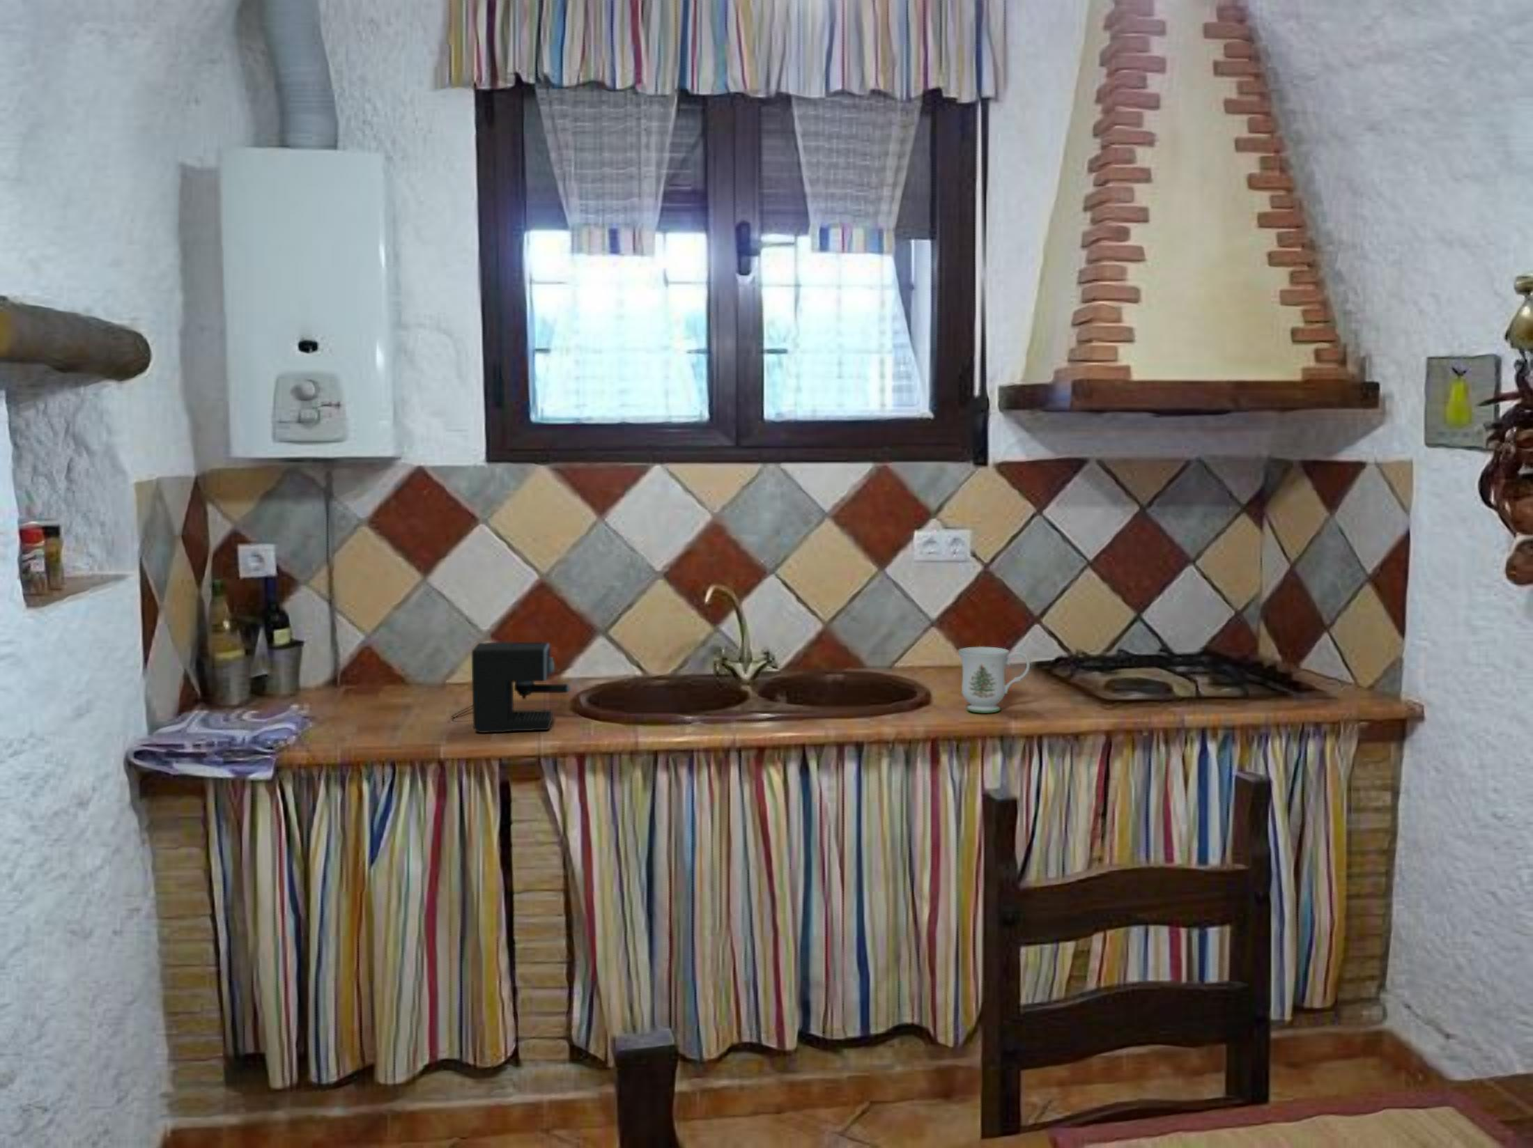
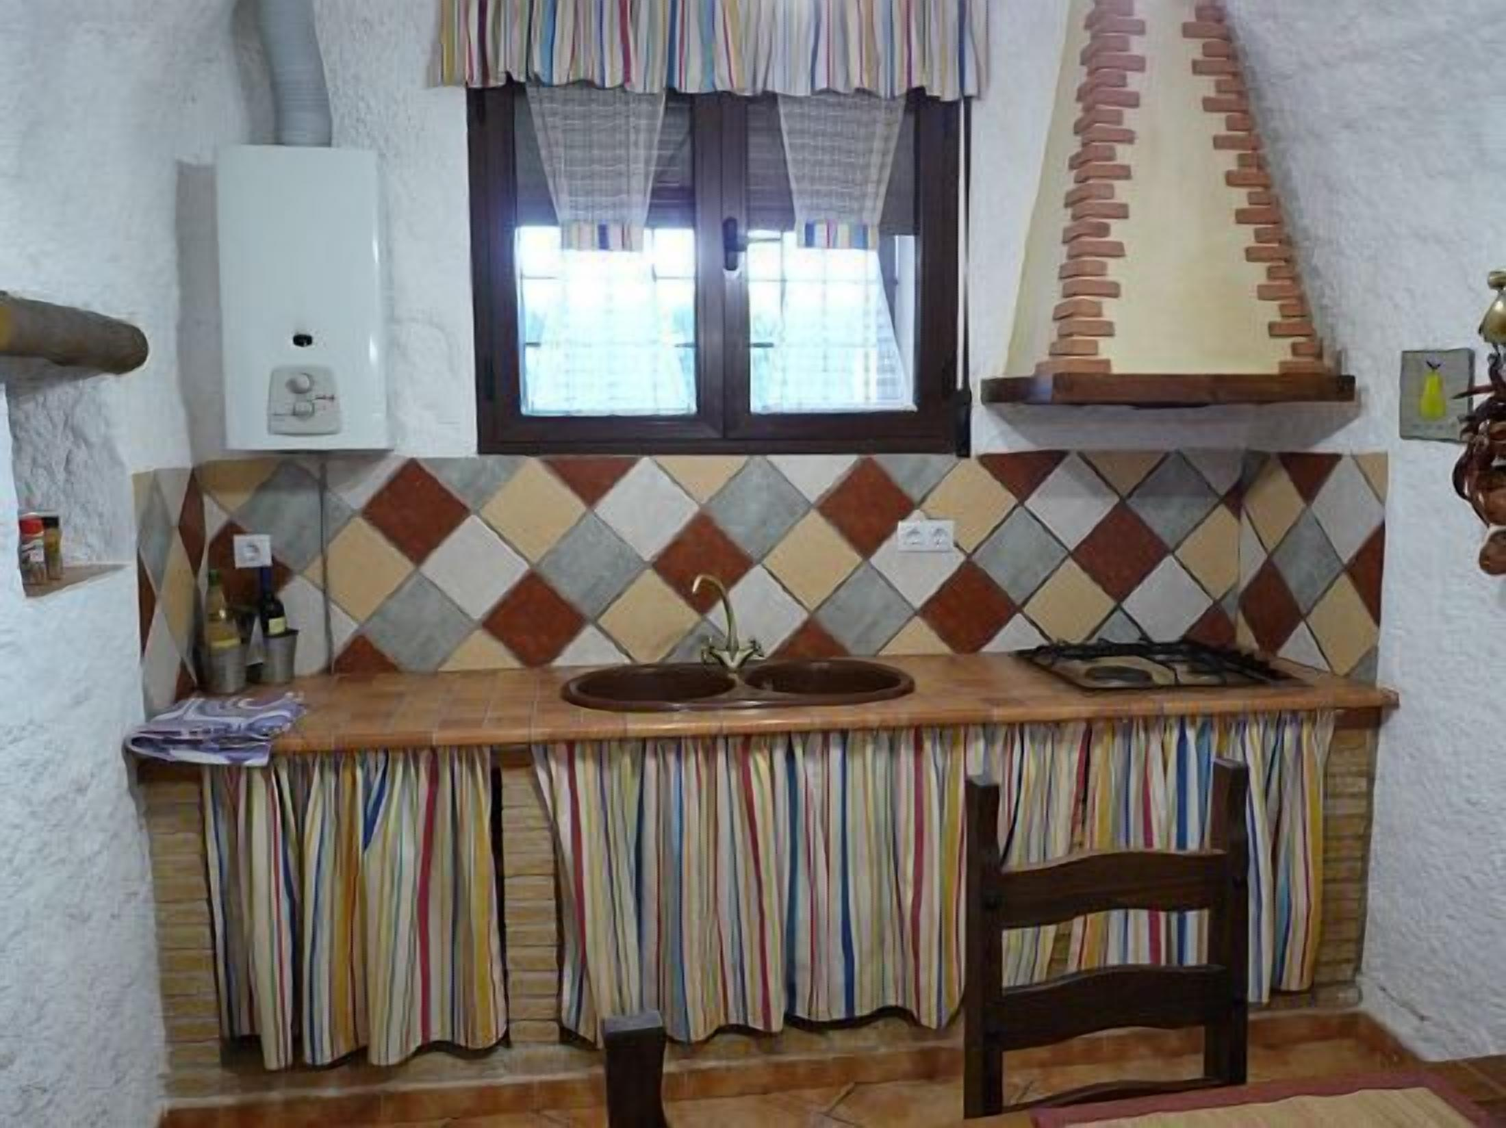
- mug (993, 680)
- coffee maker (511, 678)
